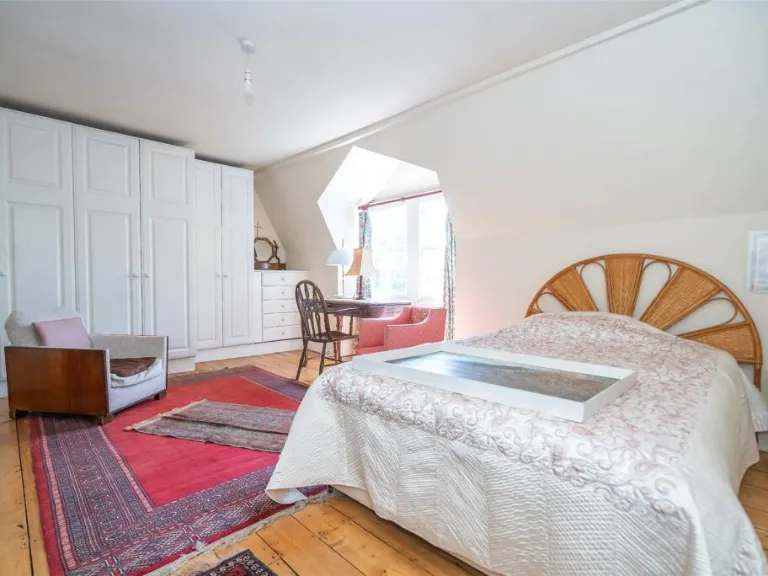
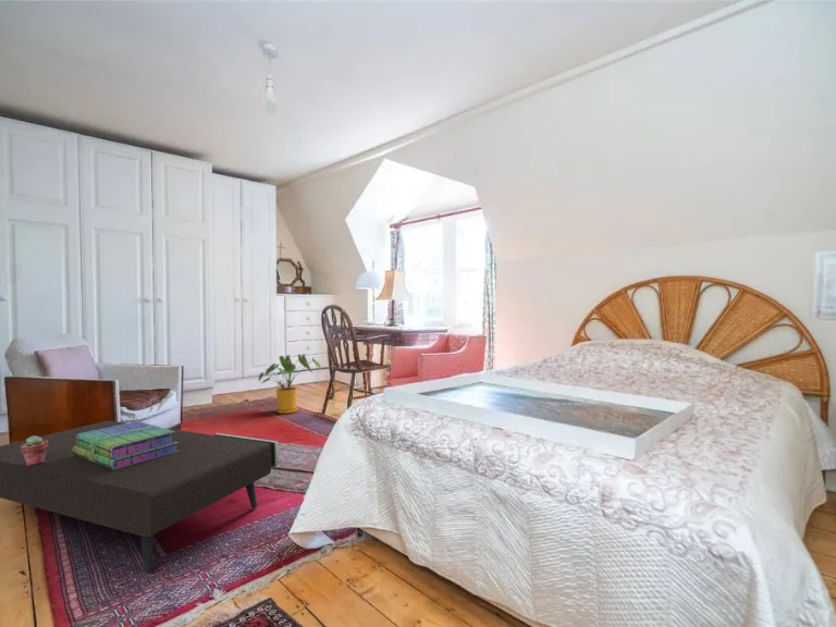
+ house plant (287, 382)
+ stack of books (126, 442)
+ potted succulent (34, 448)
+ coffee table (135, 476)
